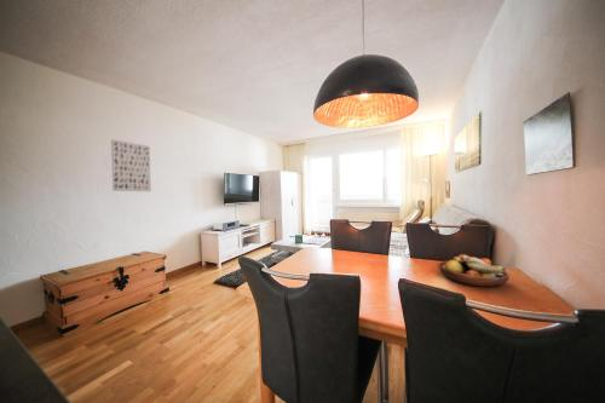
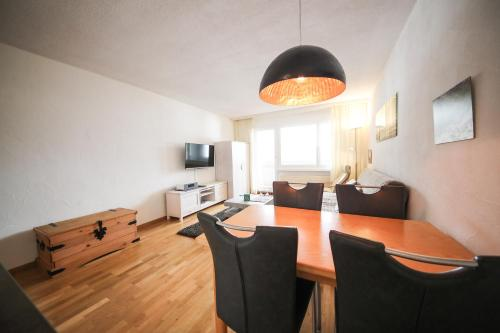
- wall art (132, 167)
- fruit bowl (471, 266)
